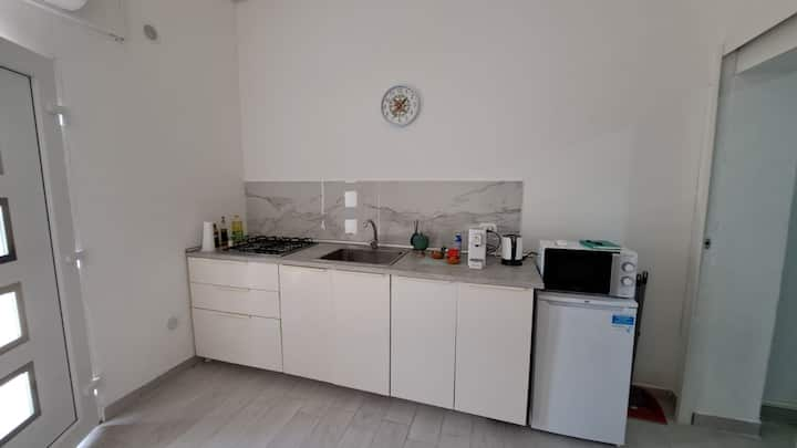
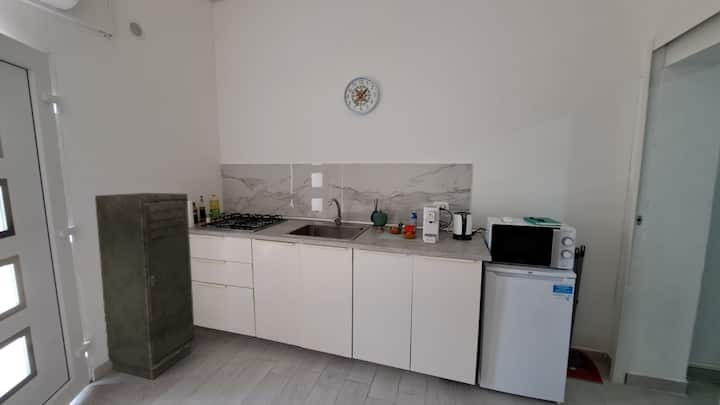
+ storage cabinet (149, 279)
